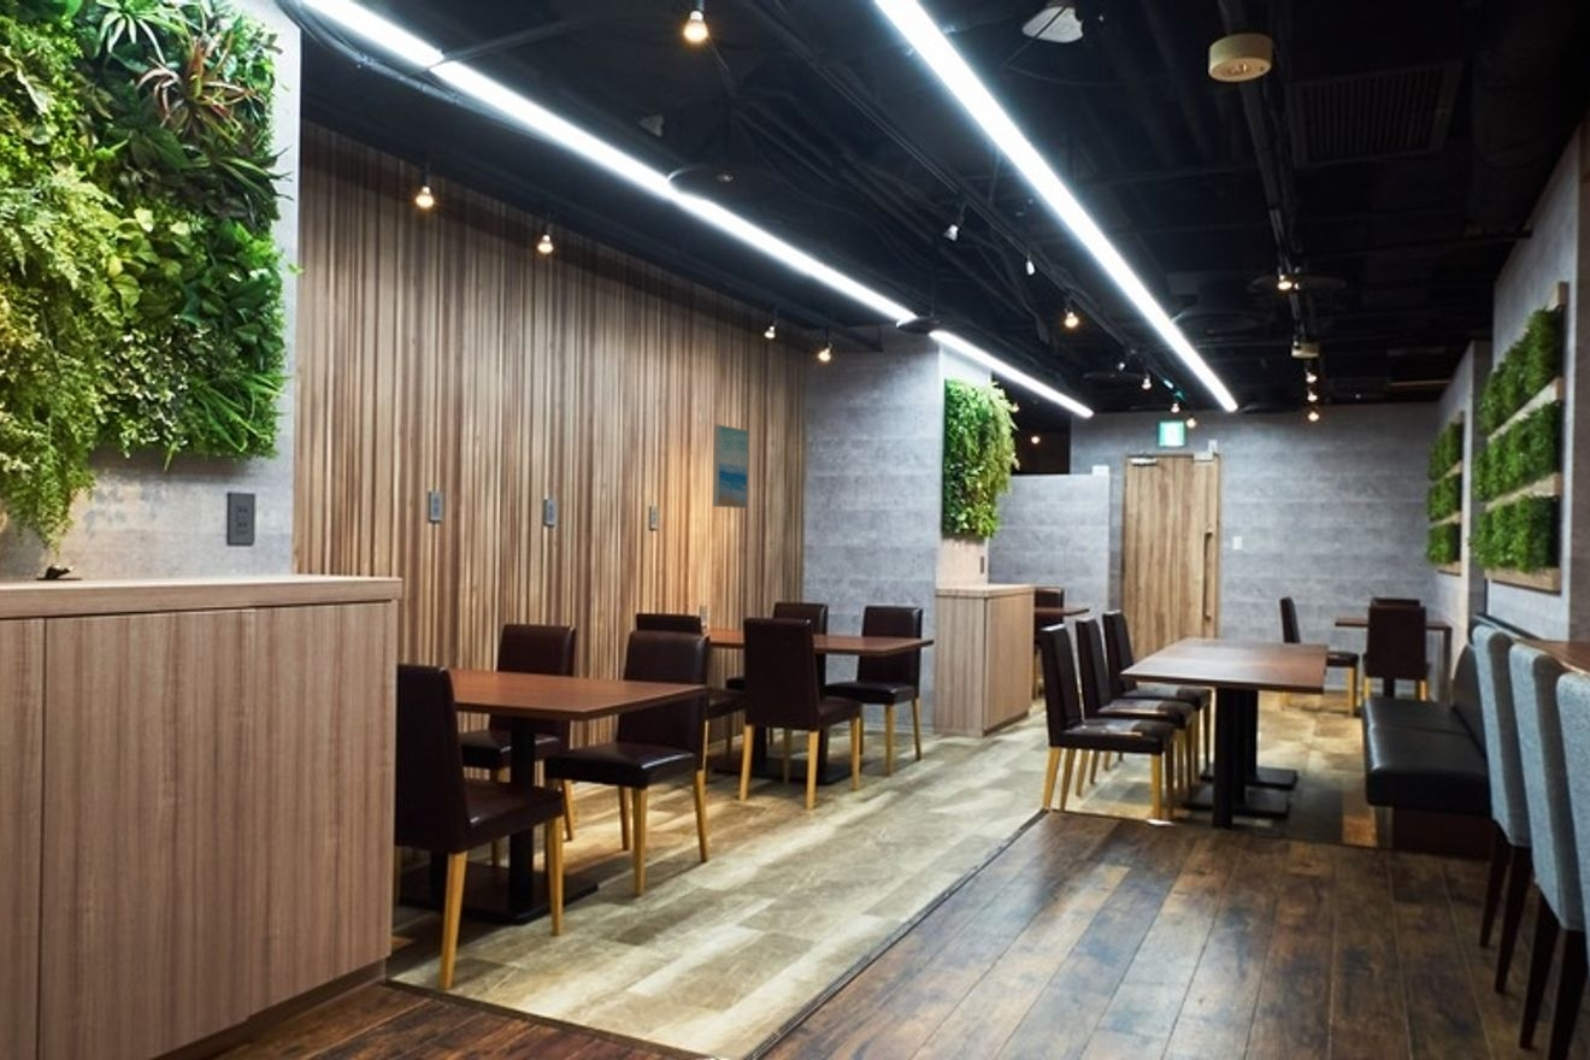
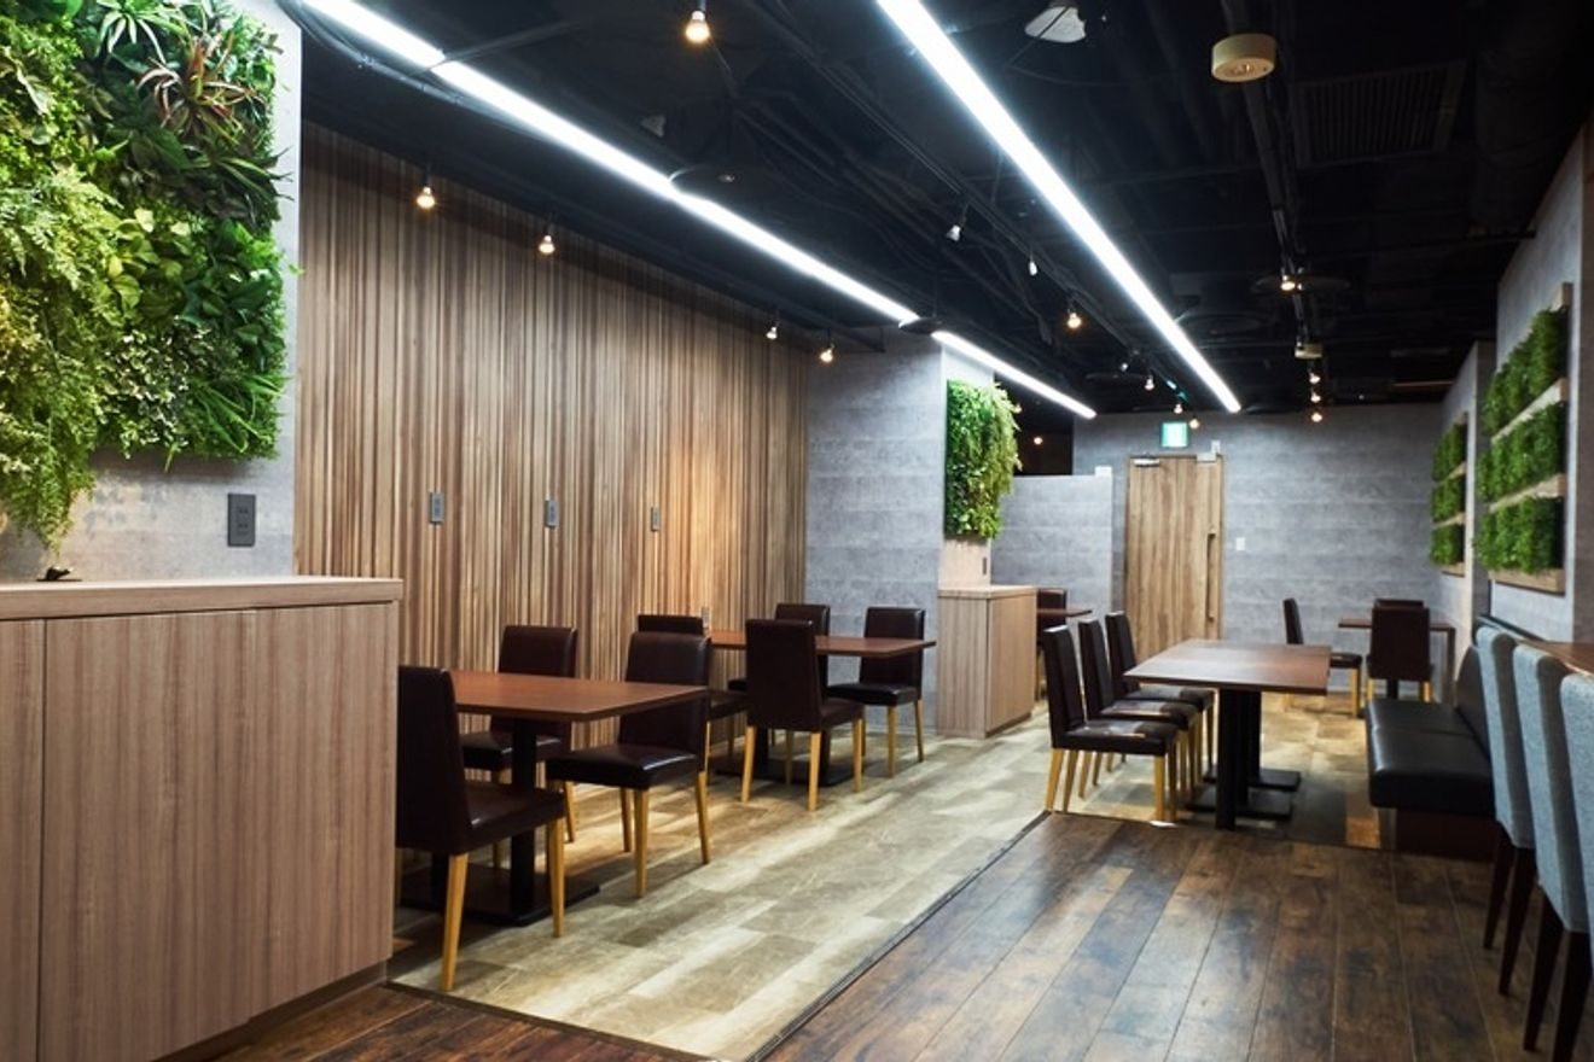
- wall art (731, 467)
